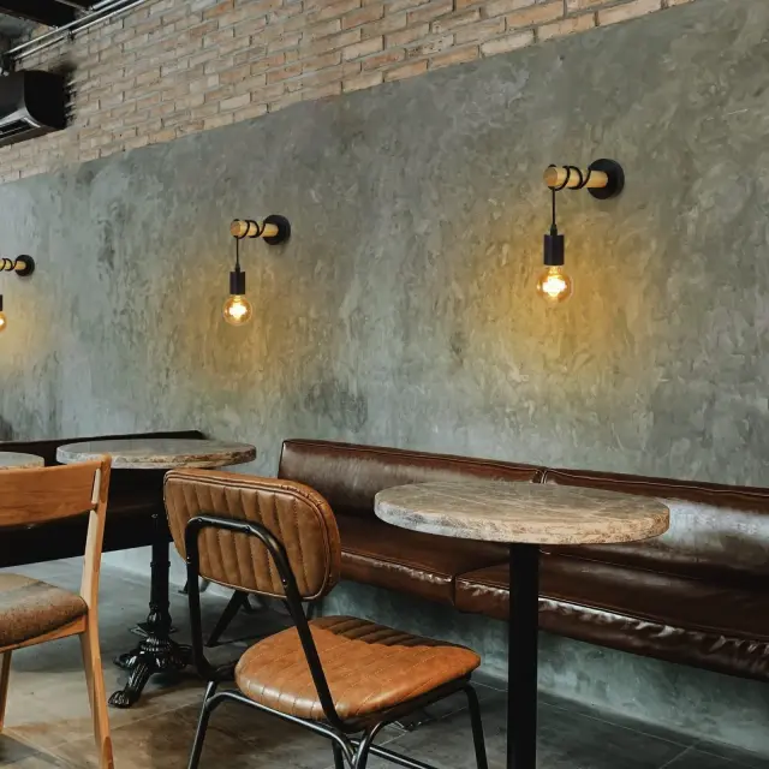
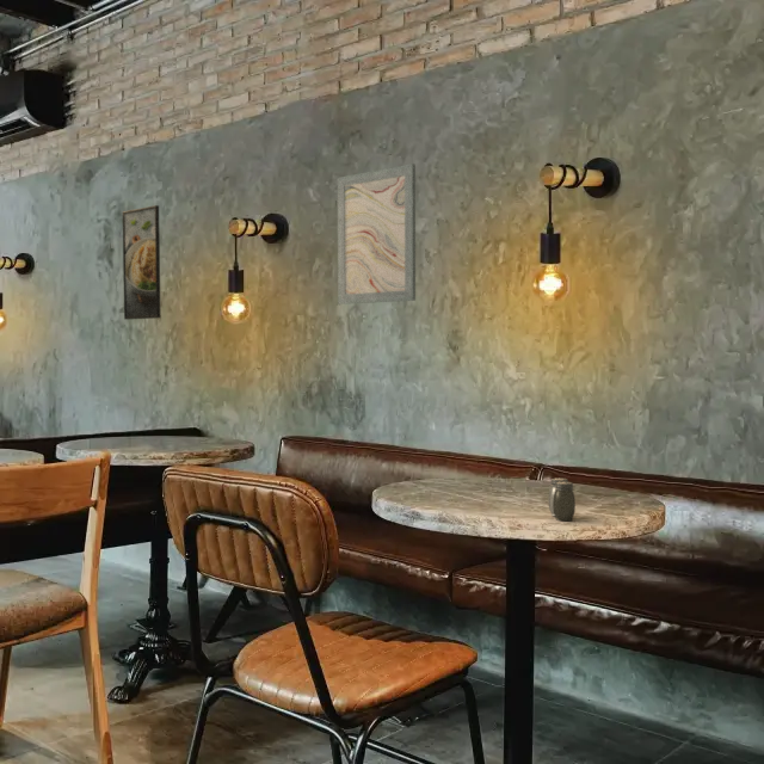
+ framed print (141, 264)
+ wall art (375, 236)
+ salt and pepper shaker (561, 498)
